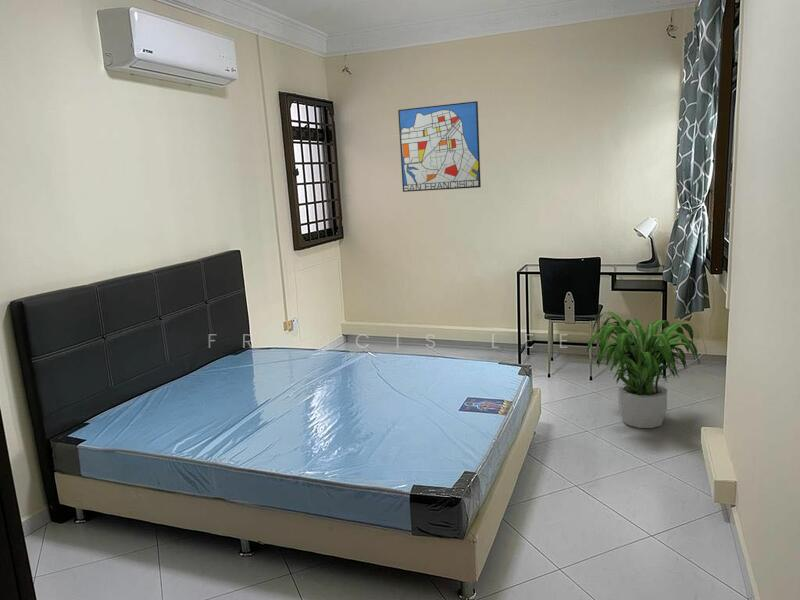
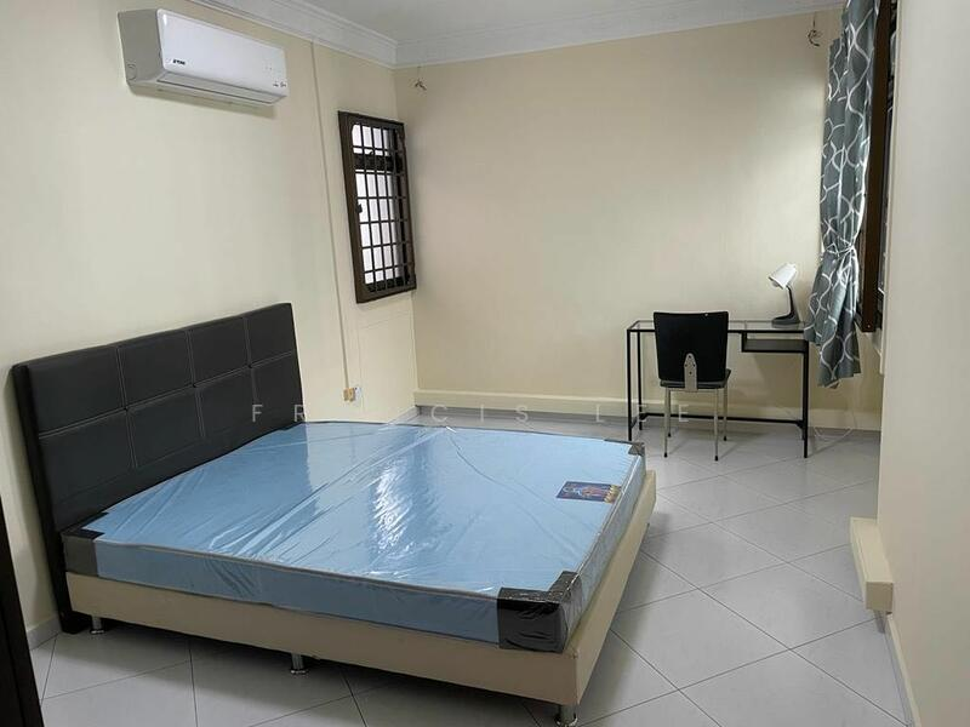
- potted plant (641, 372)
- wall art (438, 148)
